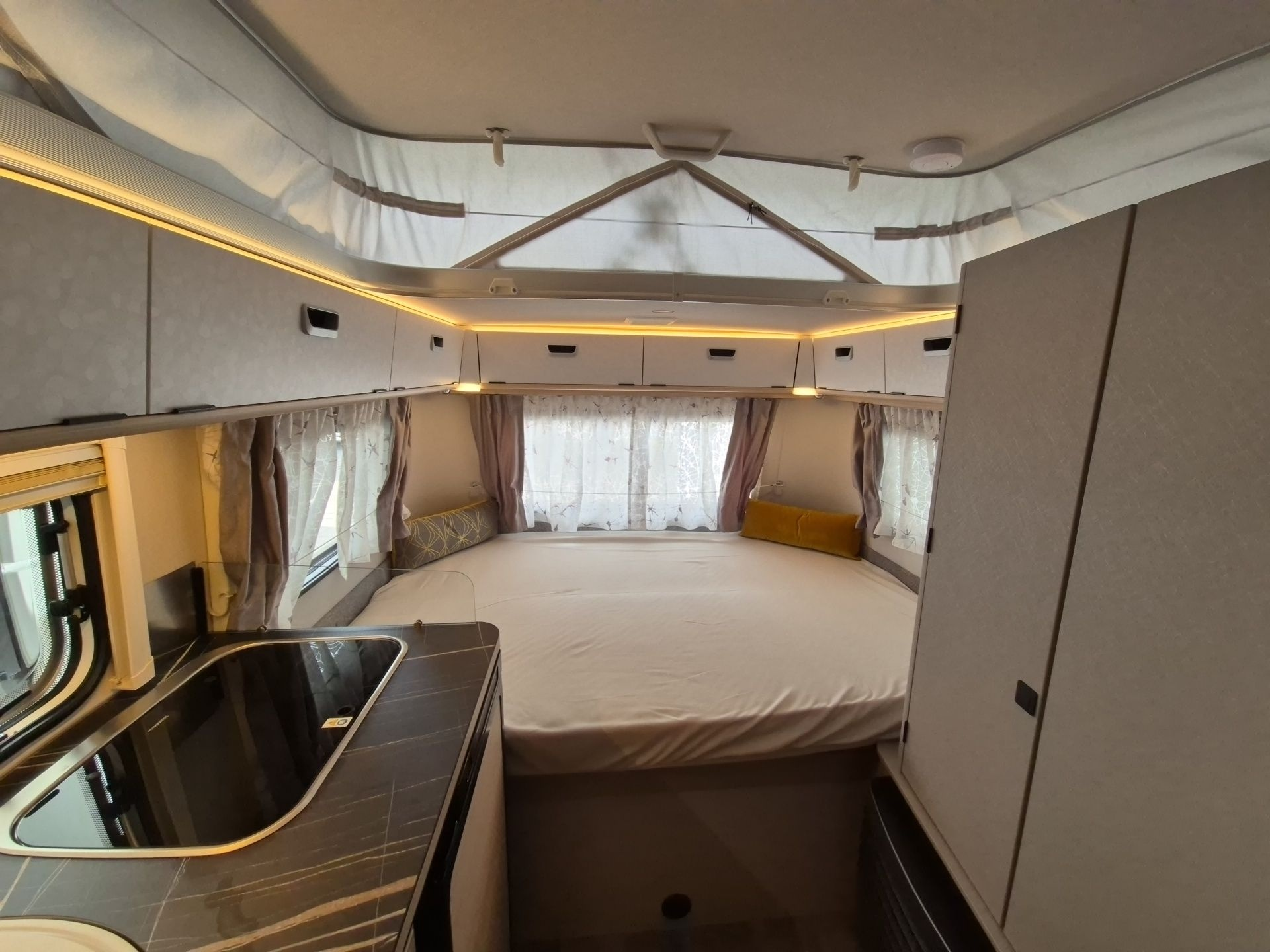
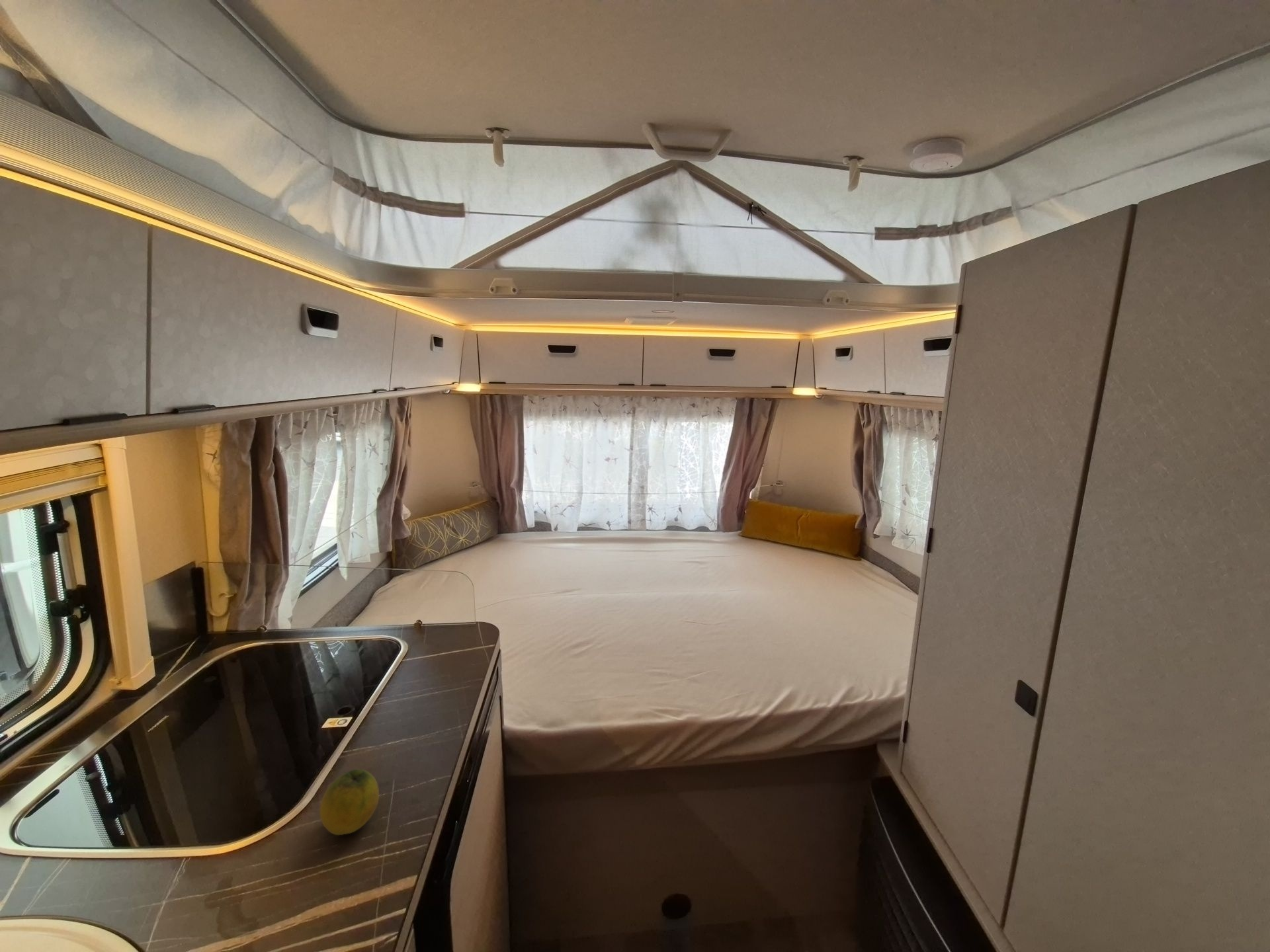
+ fruit (350, 801)
